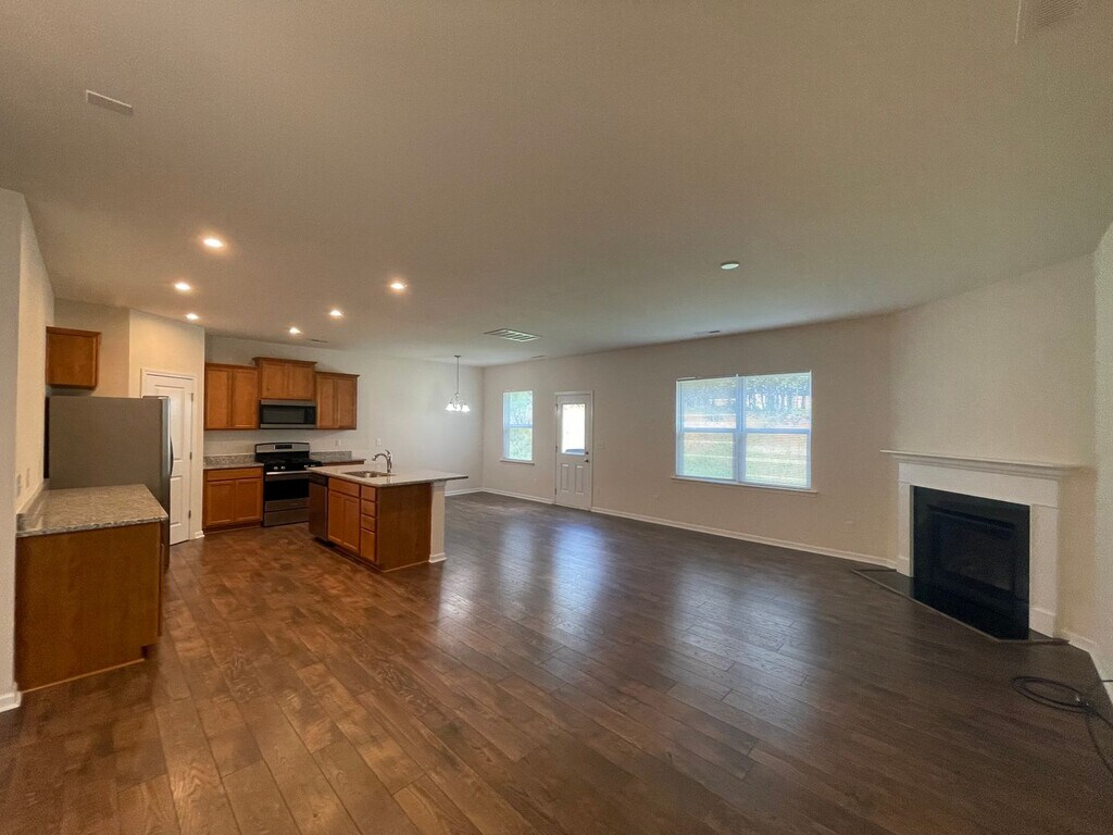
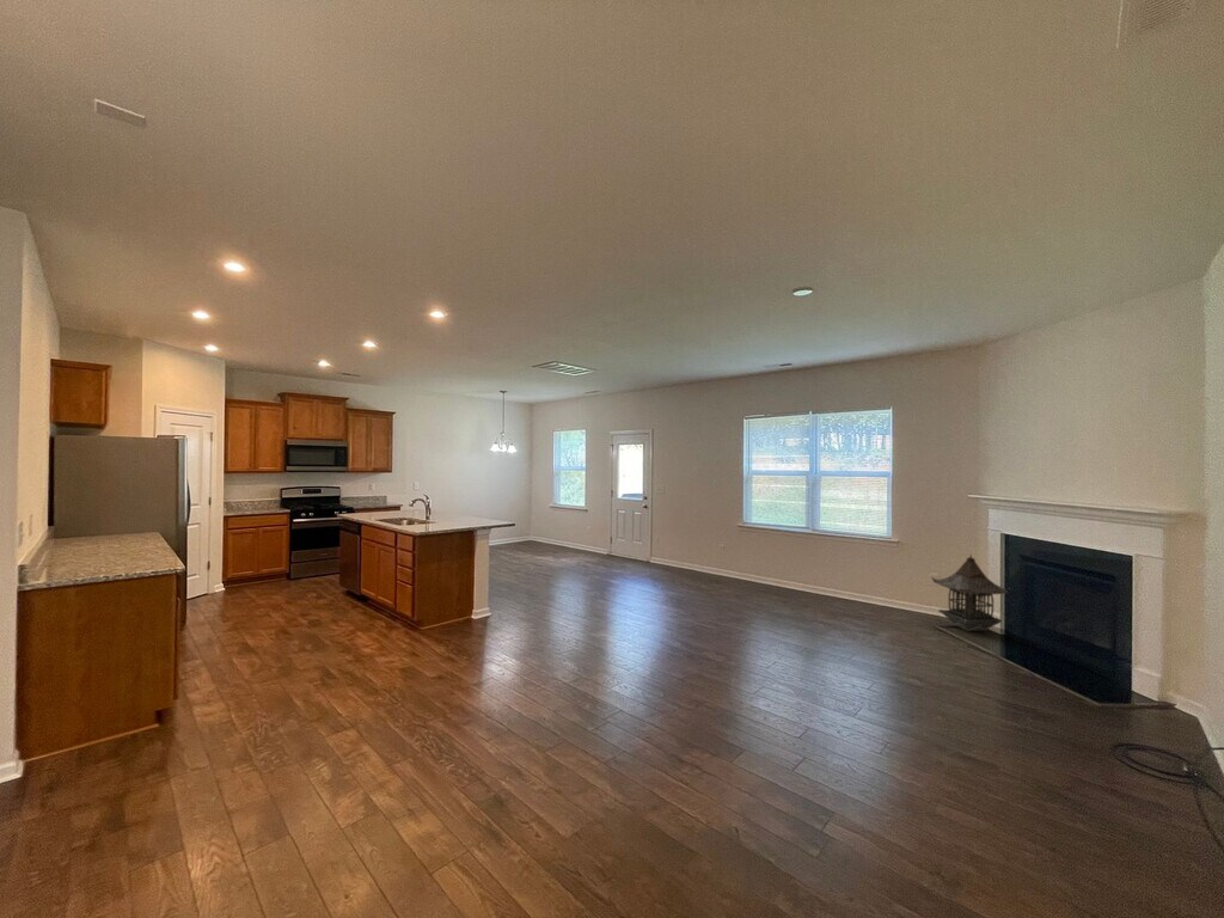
+ lantern (969, 590)
